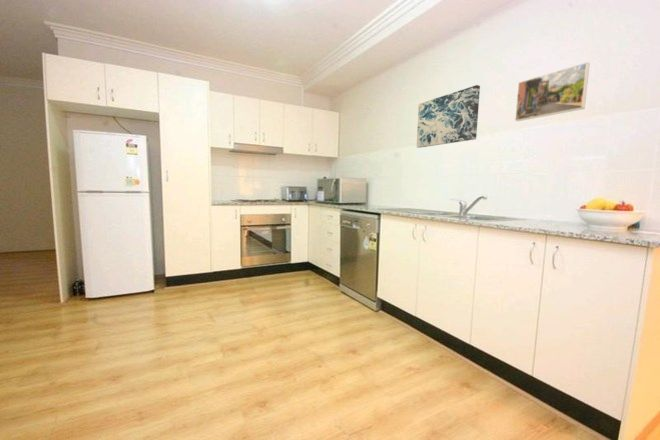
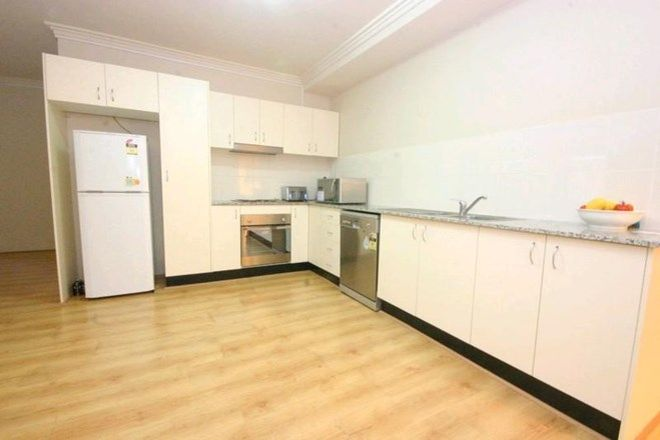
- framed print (548, 94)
- wall art (445, 120)
